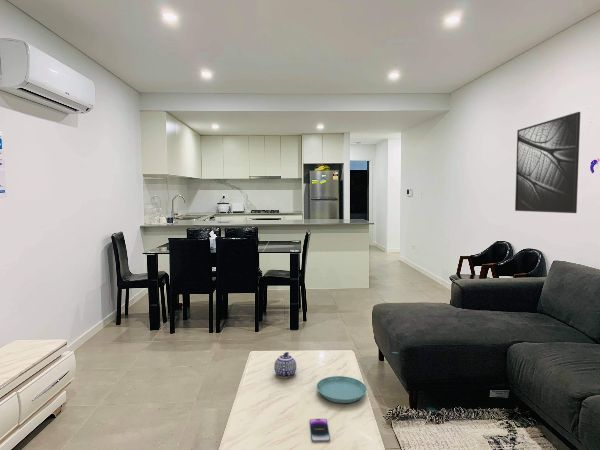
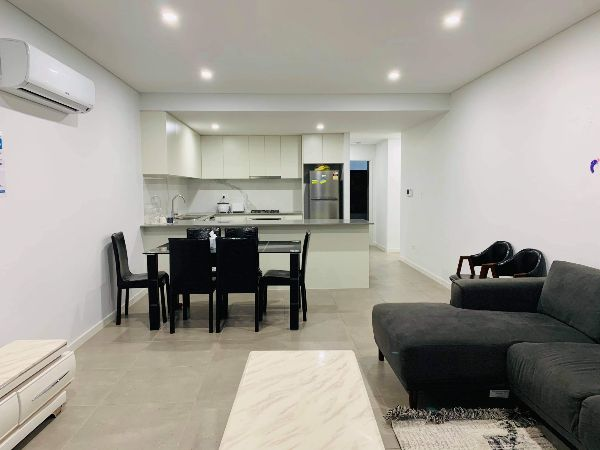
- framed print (543, 167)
- teapot (285, 363)
- saucer (341, 390)
- smartphone (319, 429)
